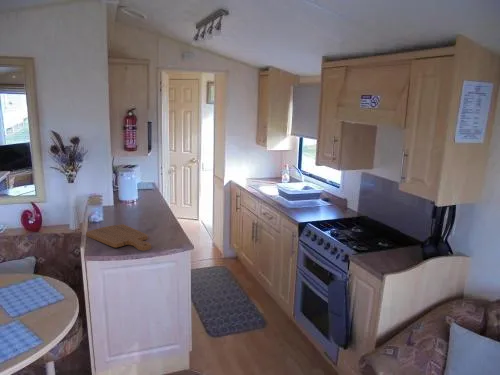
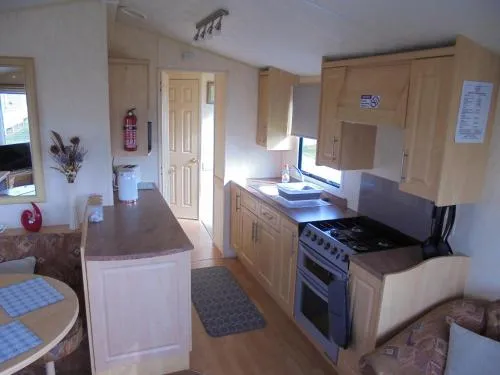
- cutting board (120, 236)
